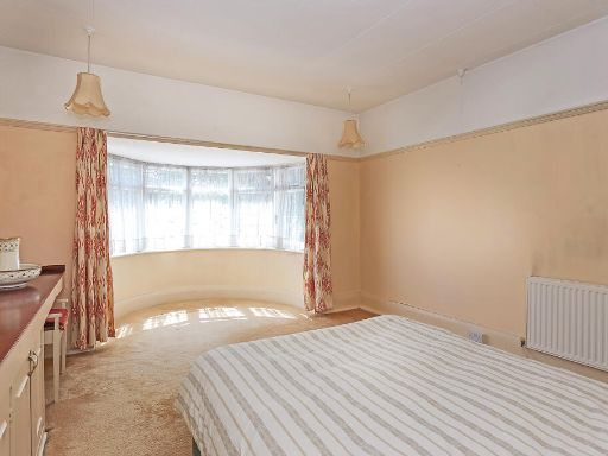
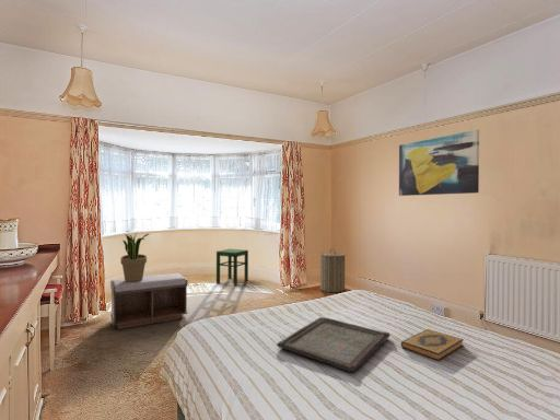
+ wall art (434, 166)
+ laundry hamper (332, 268)
+ stool (232, 266)
+ bench (149, 299)
+ potted plant (136, 256)
+ hardback book (432, 343)
+ serving tray (334, 339)
